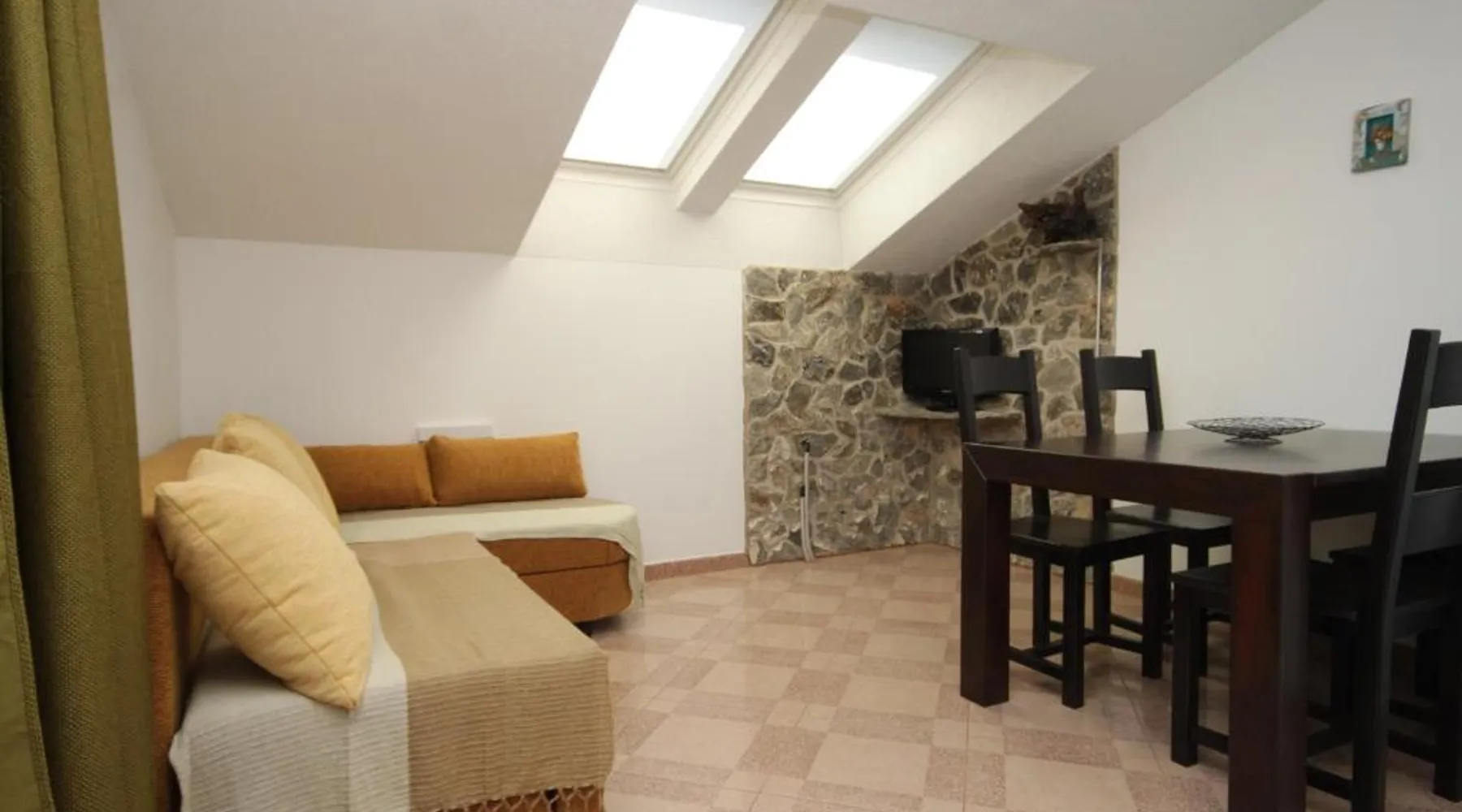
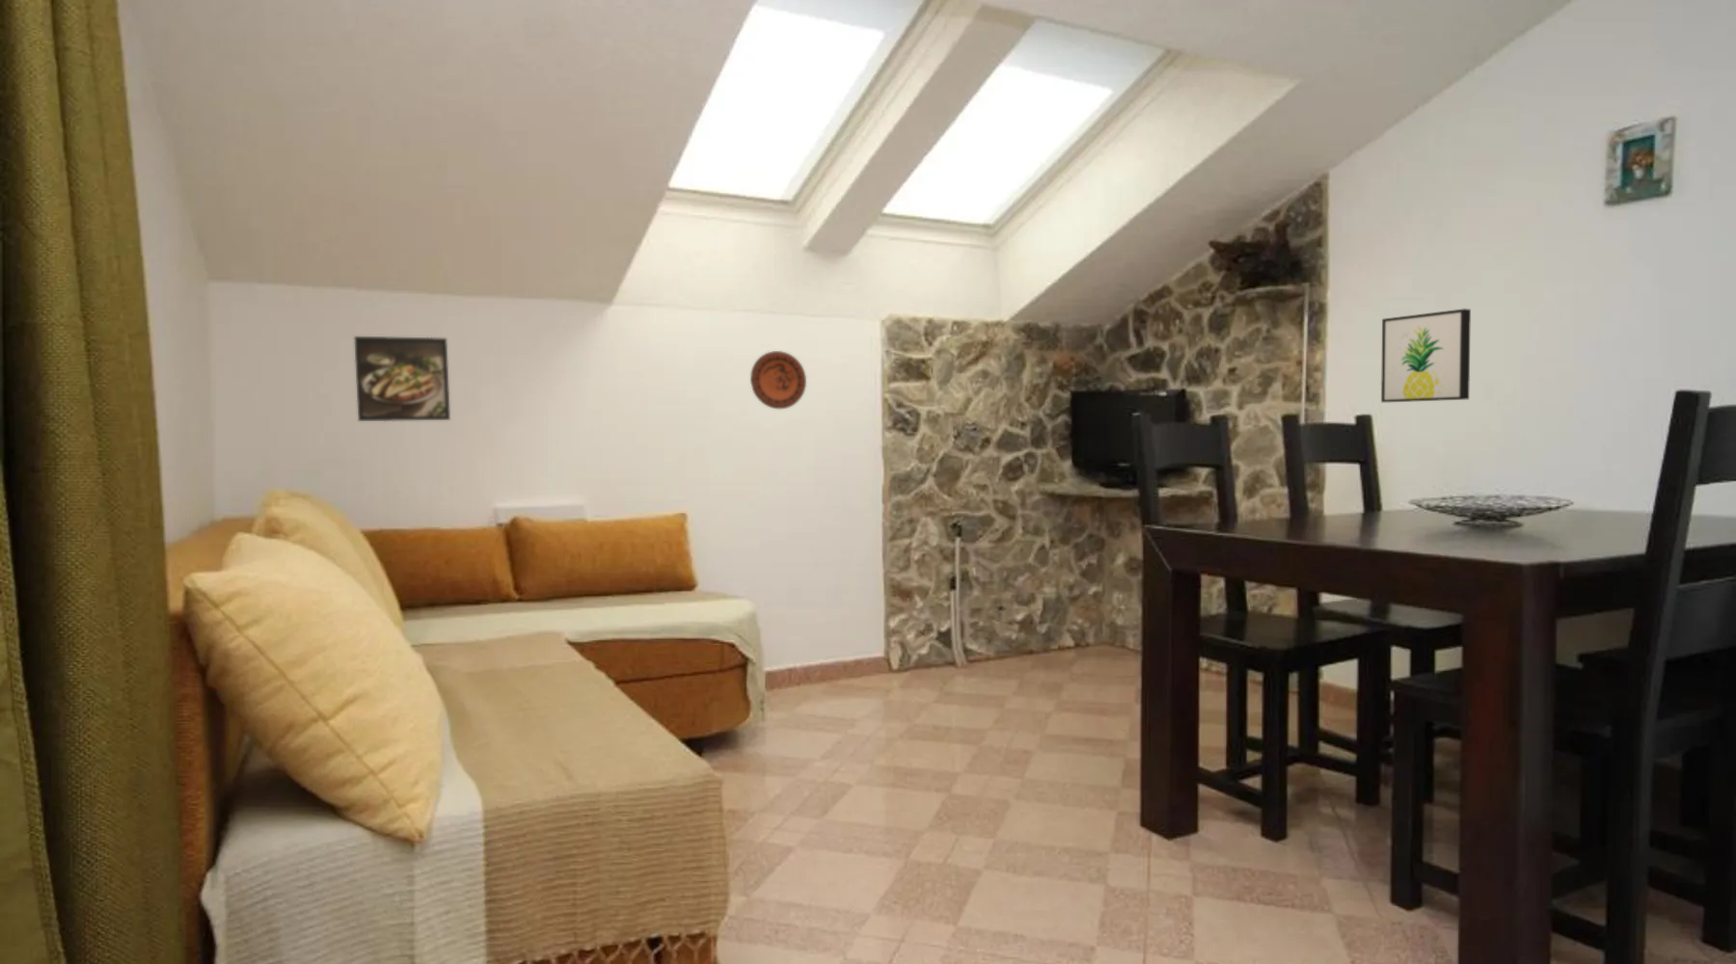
+ decorative plate (778, 380)
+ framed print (404, 379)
+ wall art (1424, 357)
